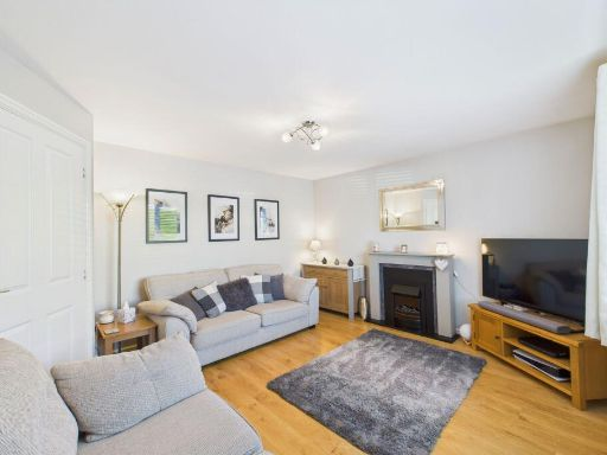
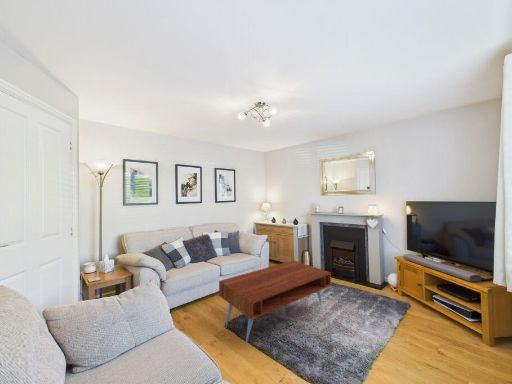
+ coffee table (277, 296)
